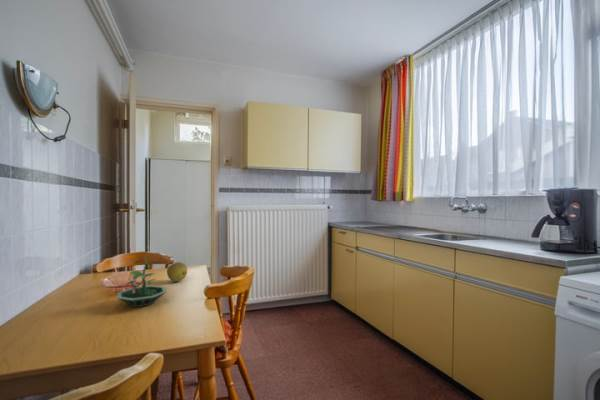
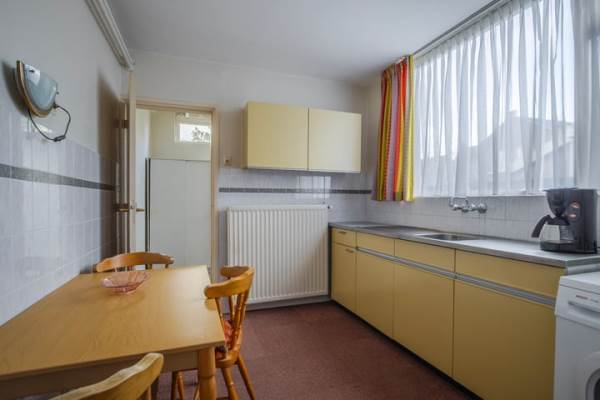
- terrarium (144, 267)
- fruit (177, 271)
